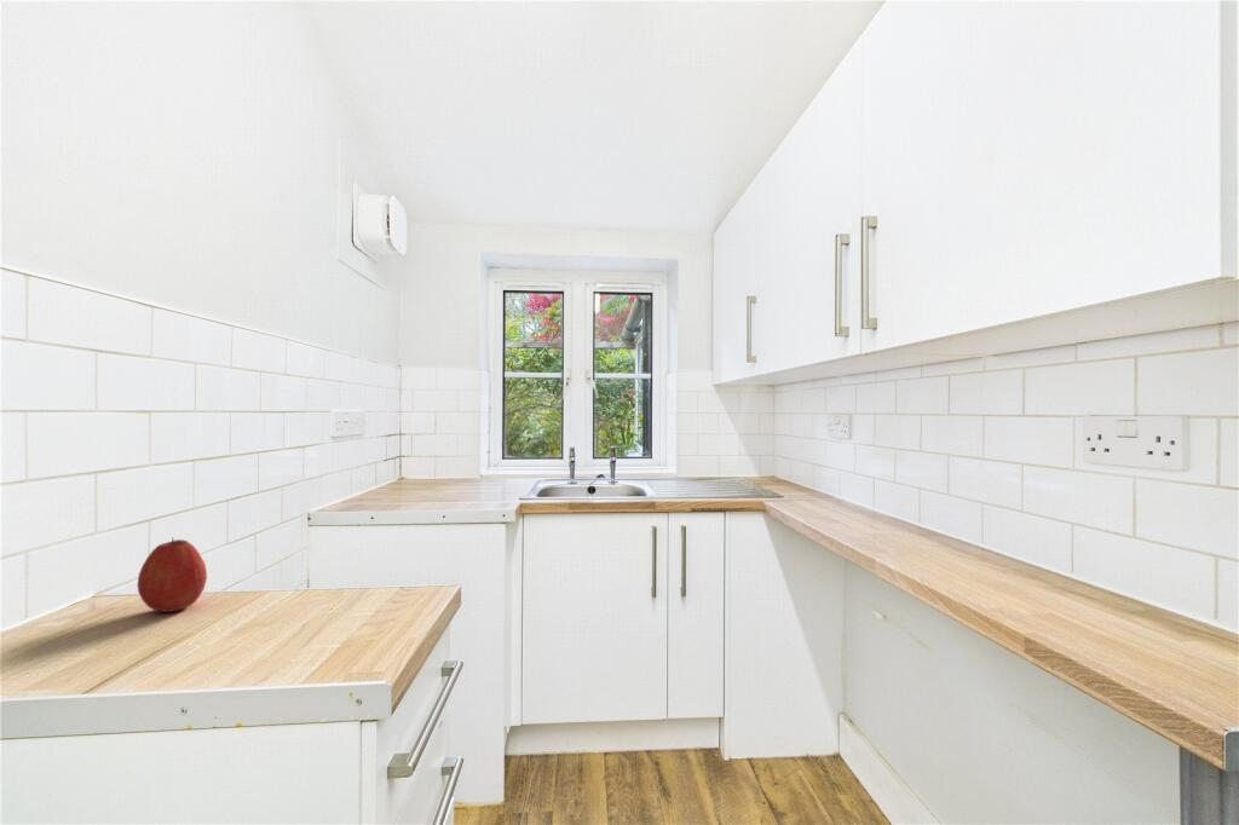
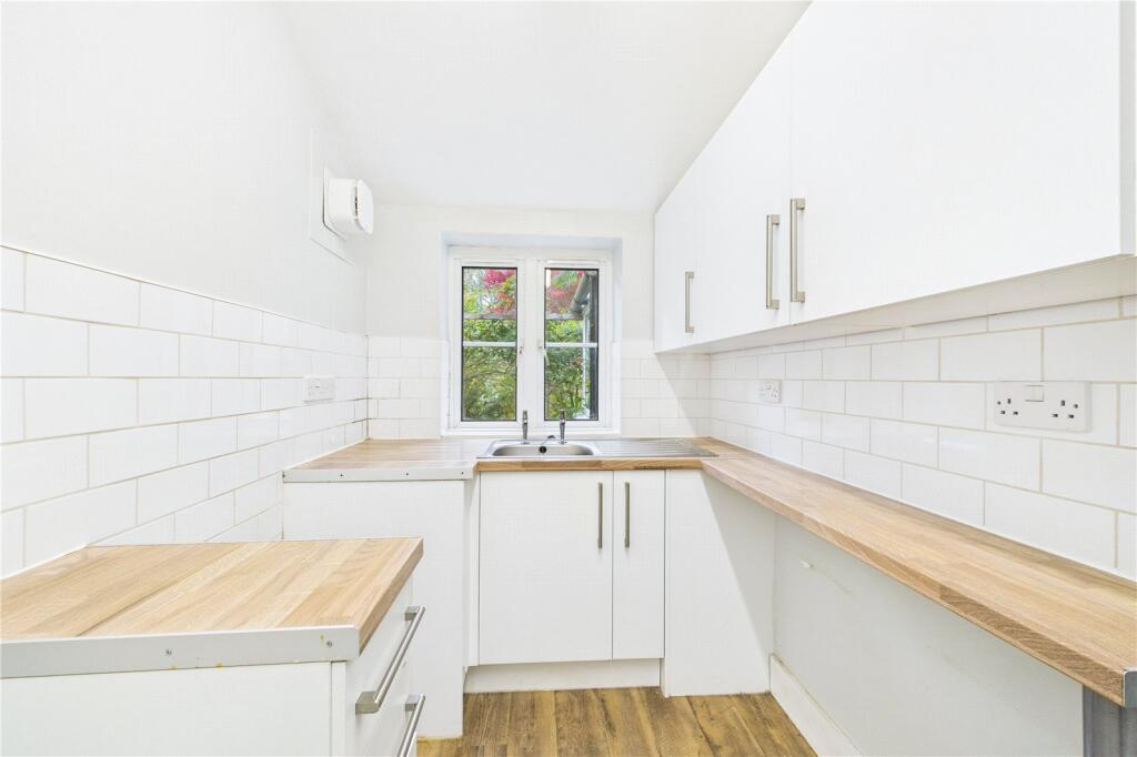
- apple (173, 572)
